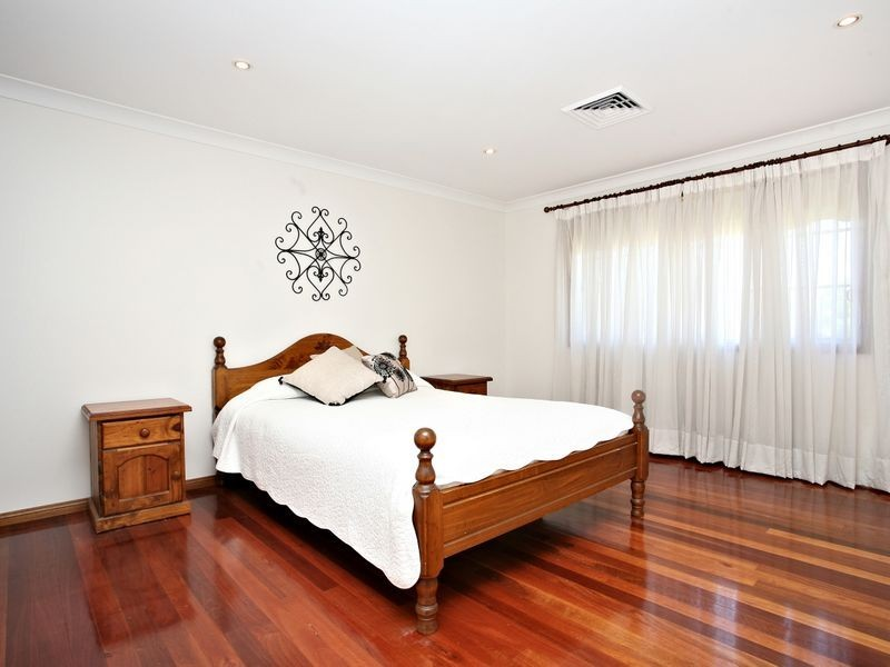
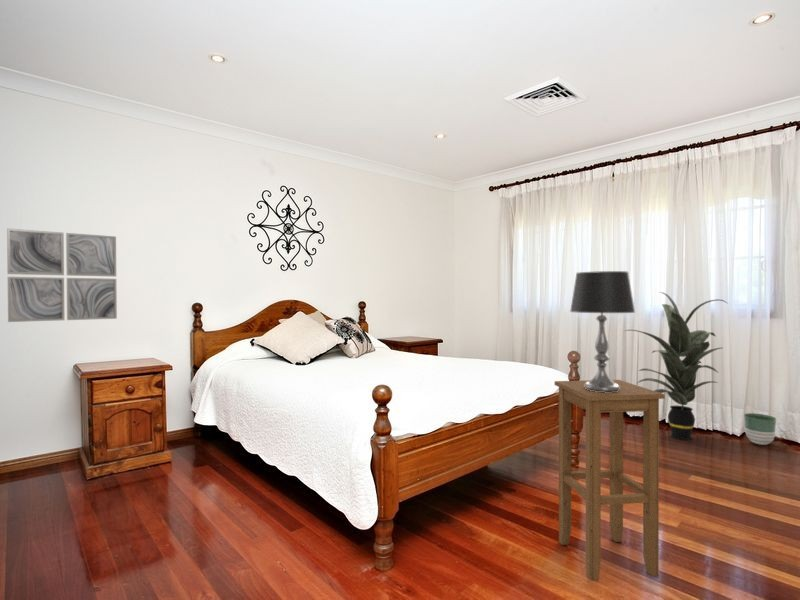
+ stool (605, 472)
+ table lamp (601, 330)
+ indoor plant (676, 363)
+ wall art (63, 278)
+ planter (759, 430)
